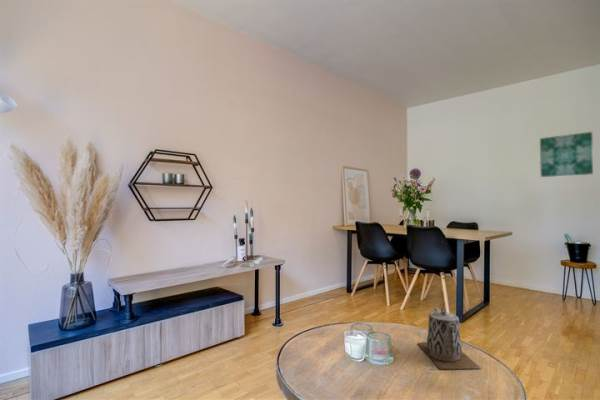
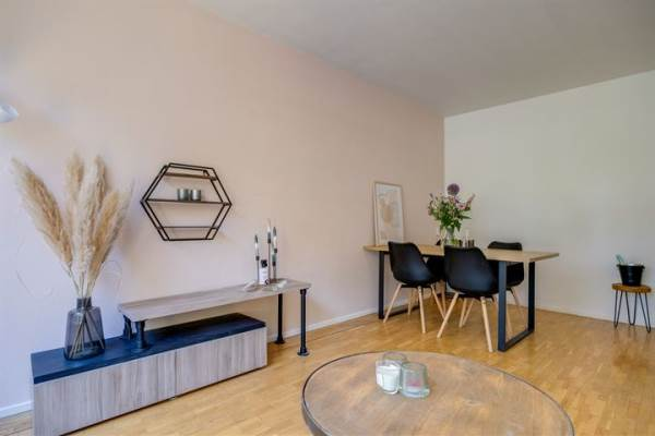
- wall art (565, 155)
- teapot (446, 330)
